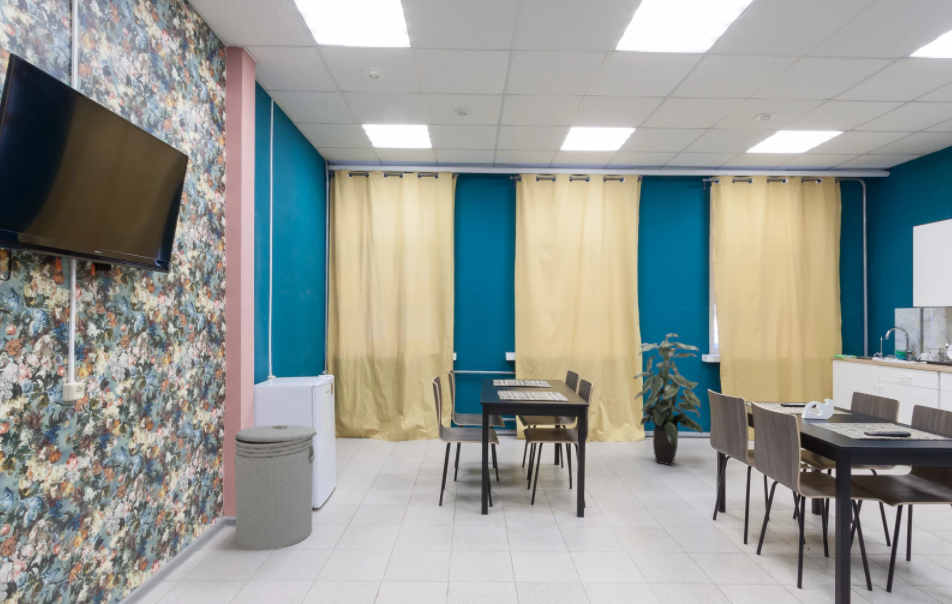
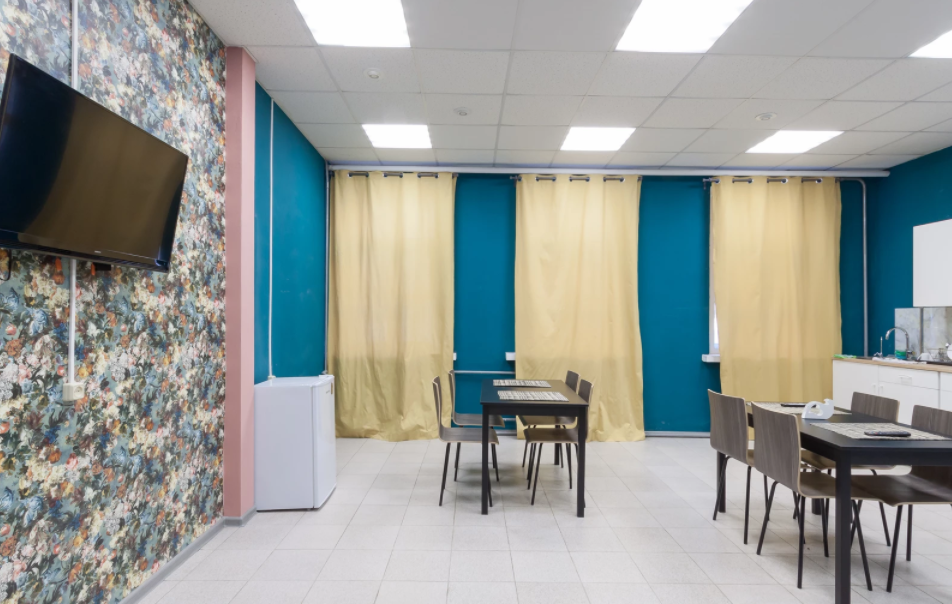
- indoor plant (669, 399)
- can (276, 479)
